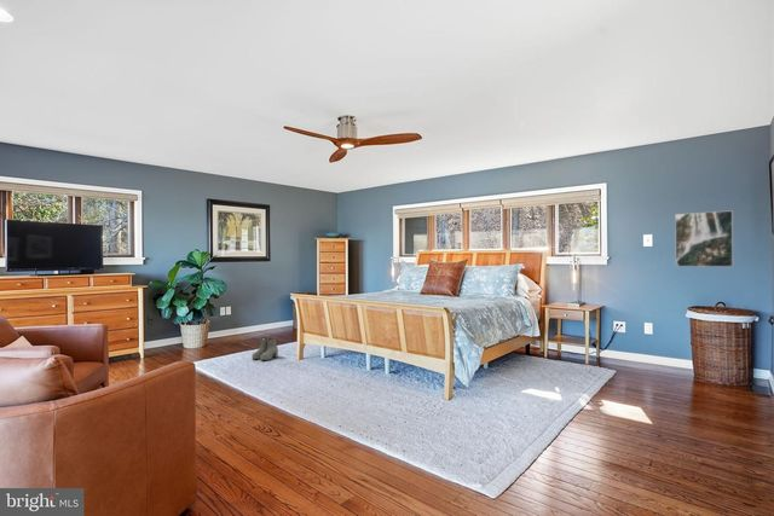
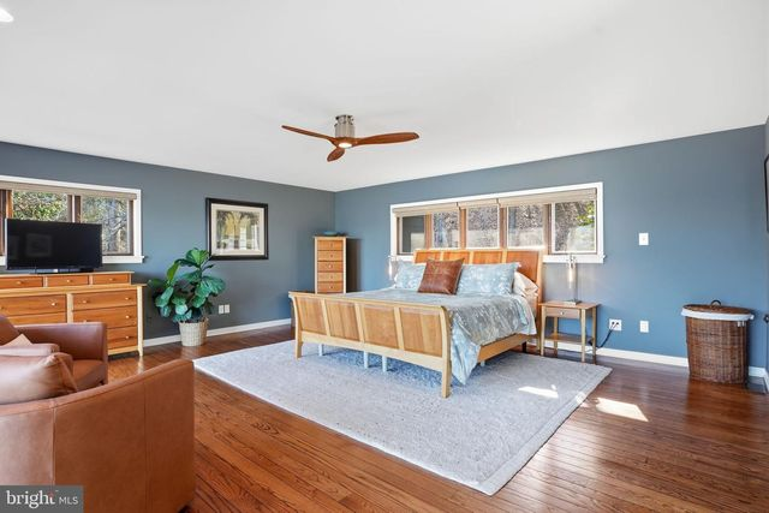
- boots (265, 348)
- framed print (703, 239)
